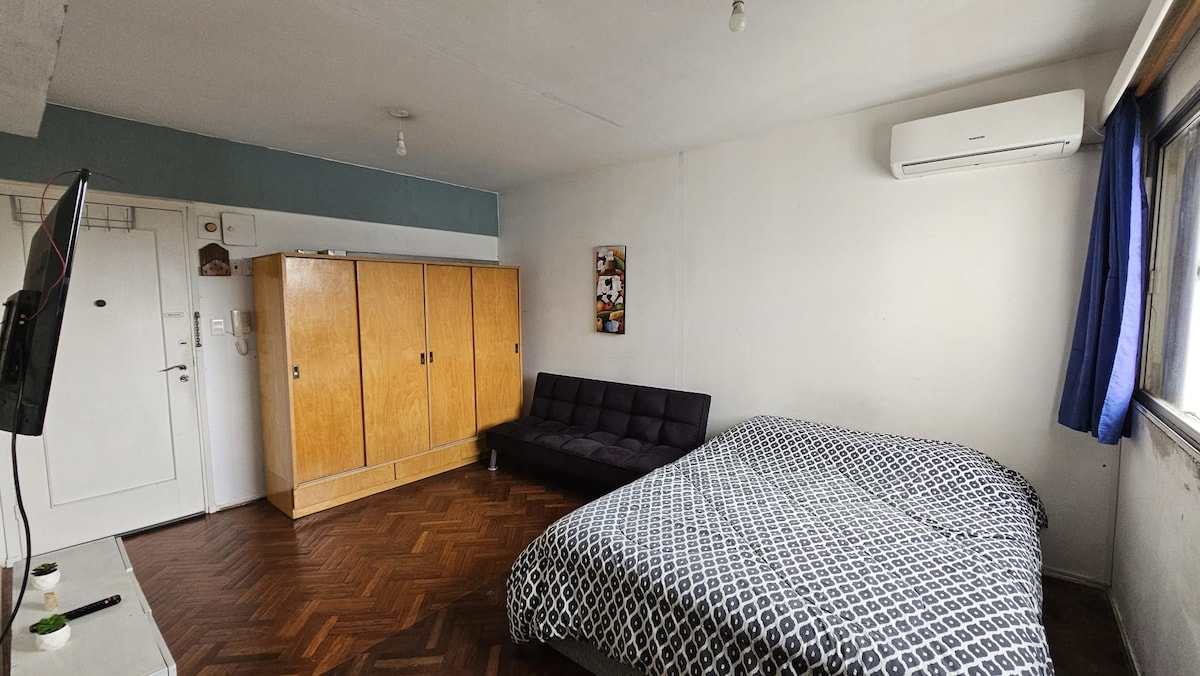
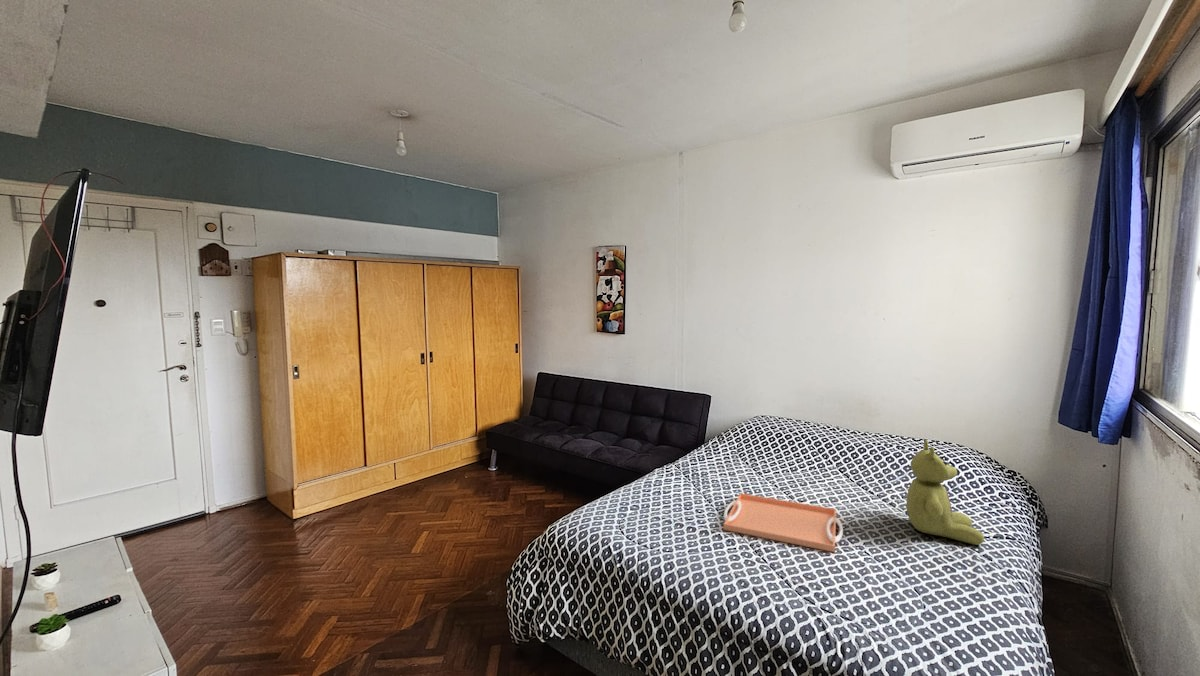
+ serving tray (781, 518)
+ stuffed bear (943, 489)
